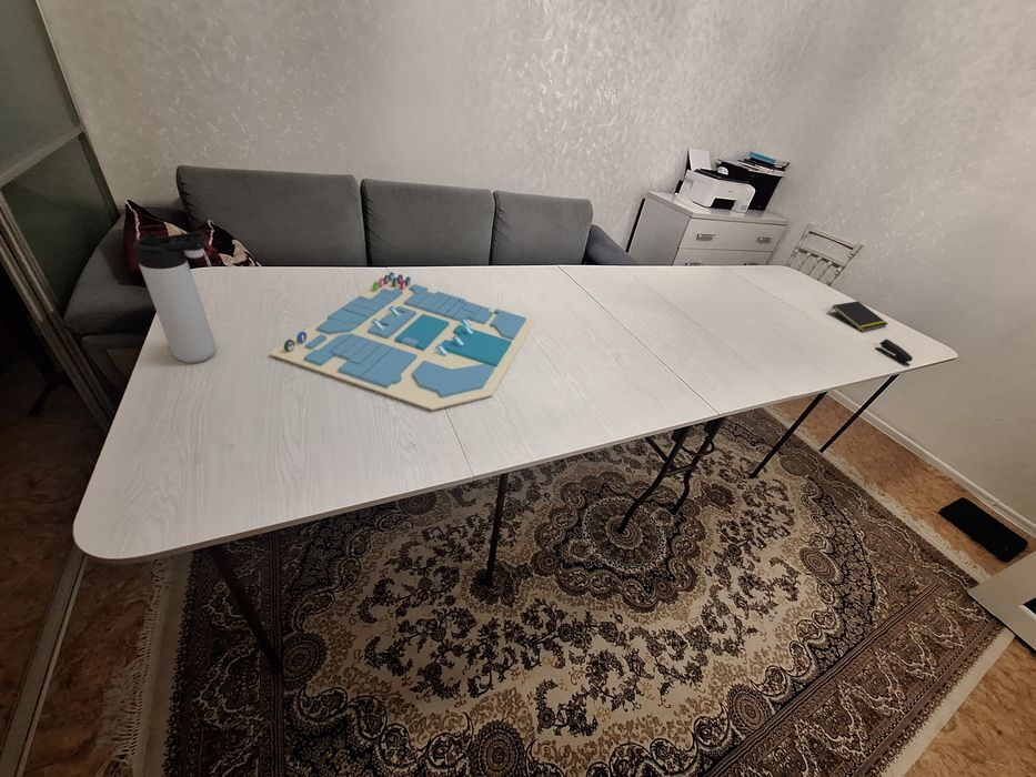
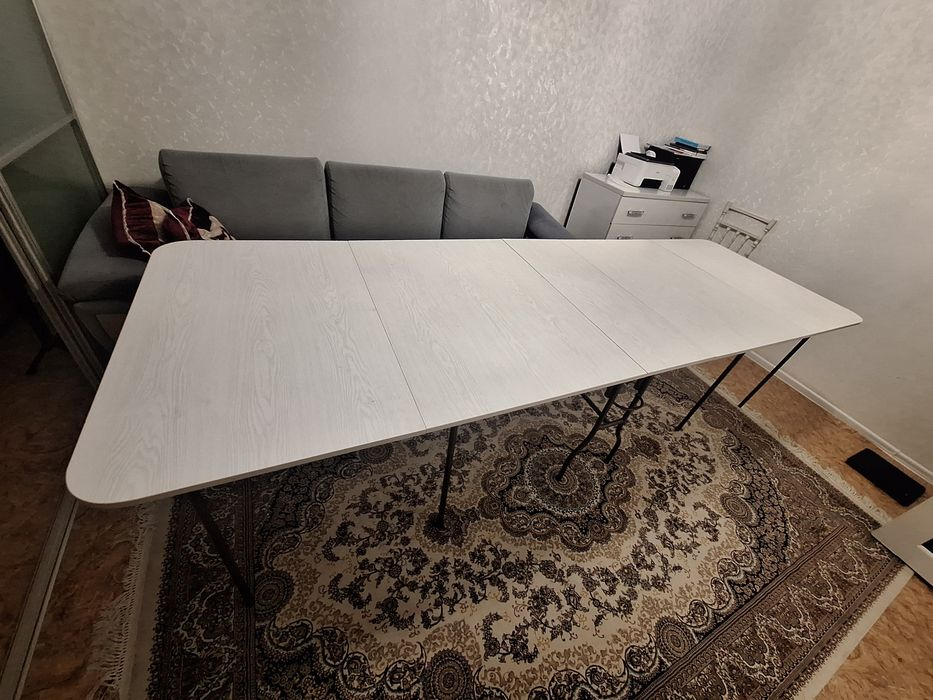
- thermos bottle (189, 299)
- notepad (859, 315)
- board game (422, 330)
- stapler (896, 351)
